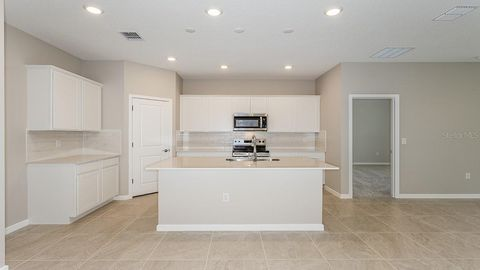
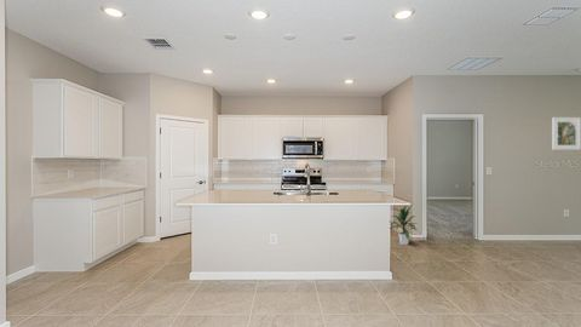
+ indoor plant (403, 224)
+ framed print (565, 133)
